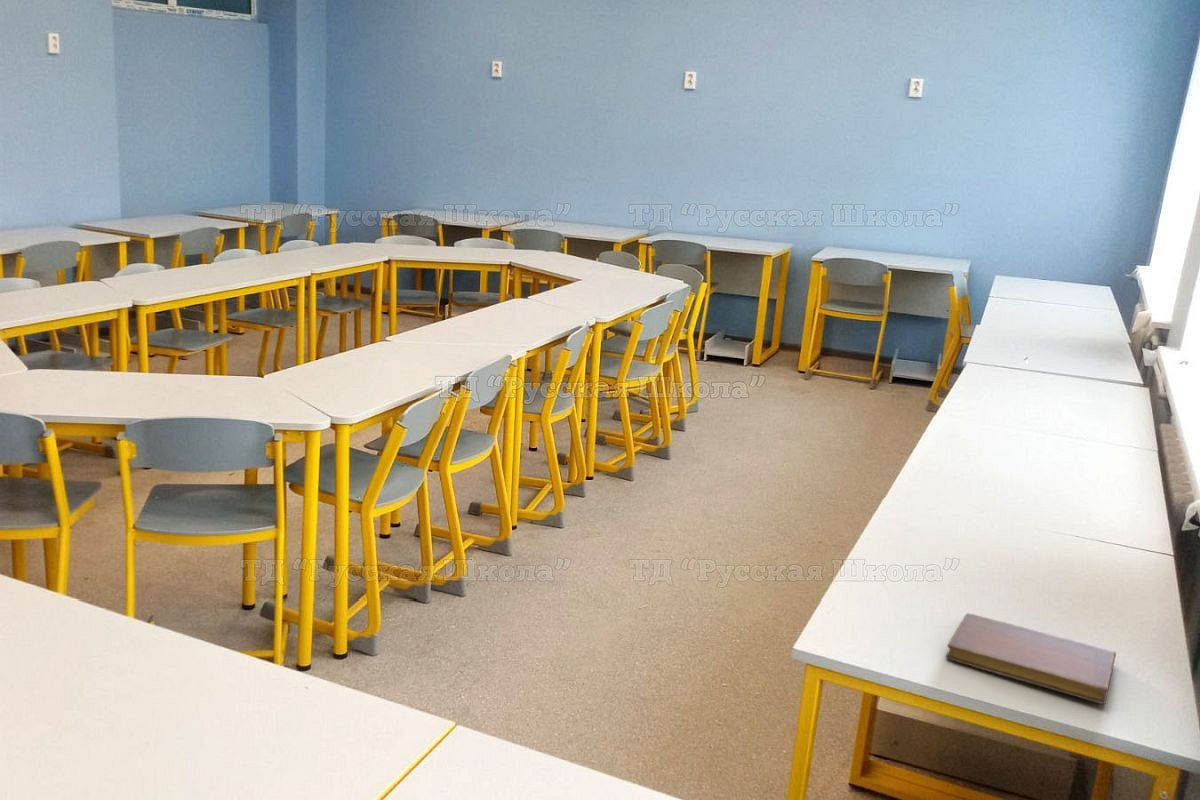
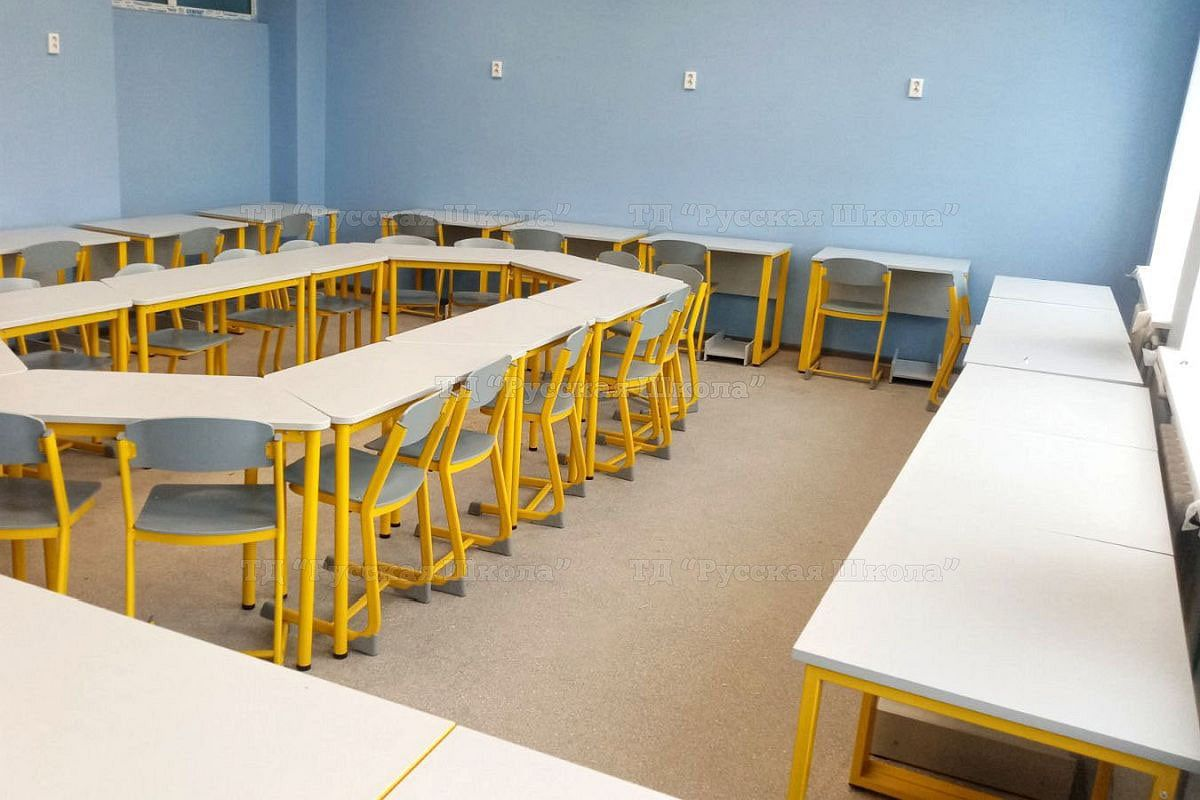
- notebook (1031, 654)
